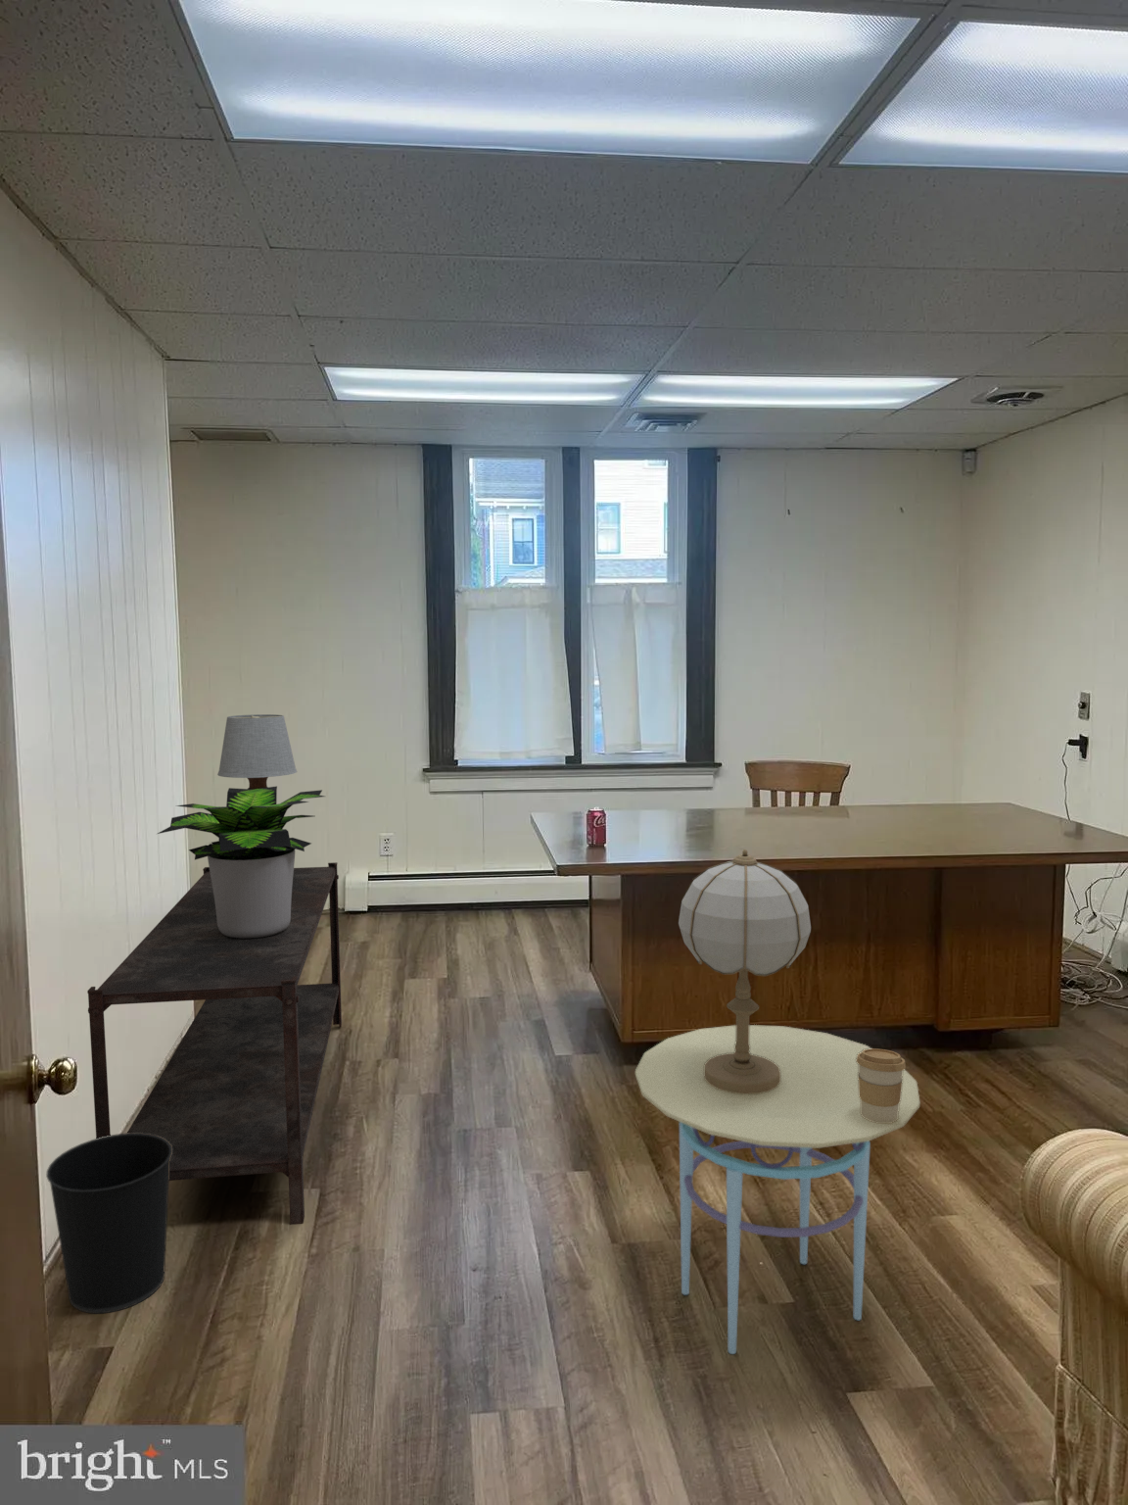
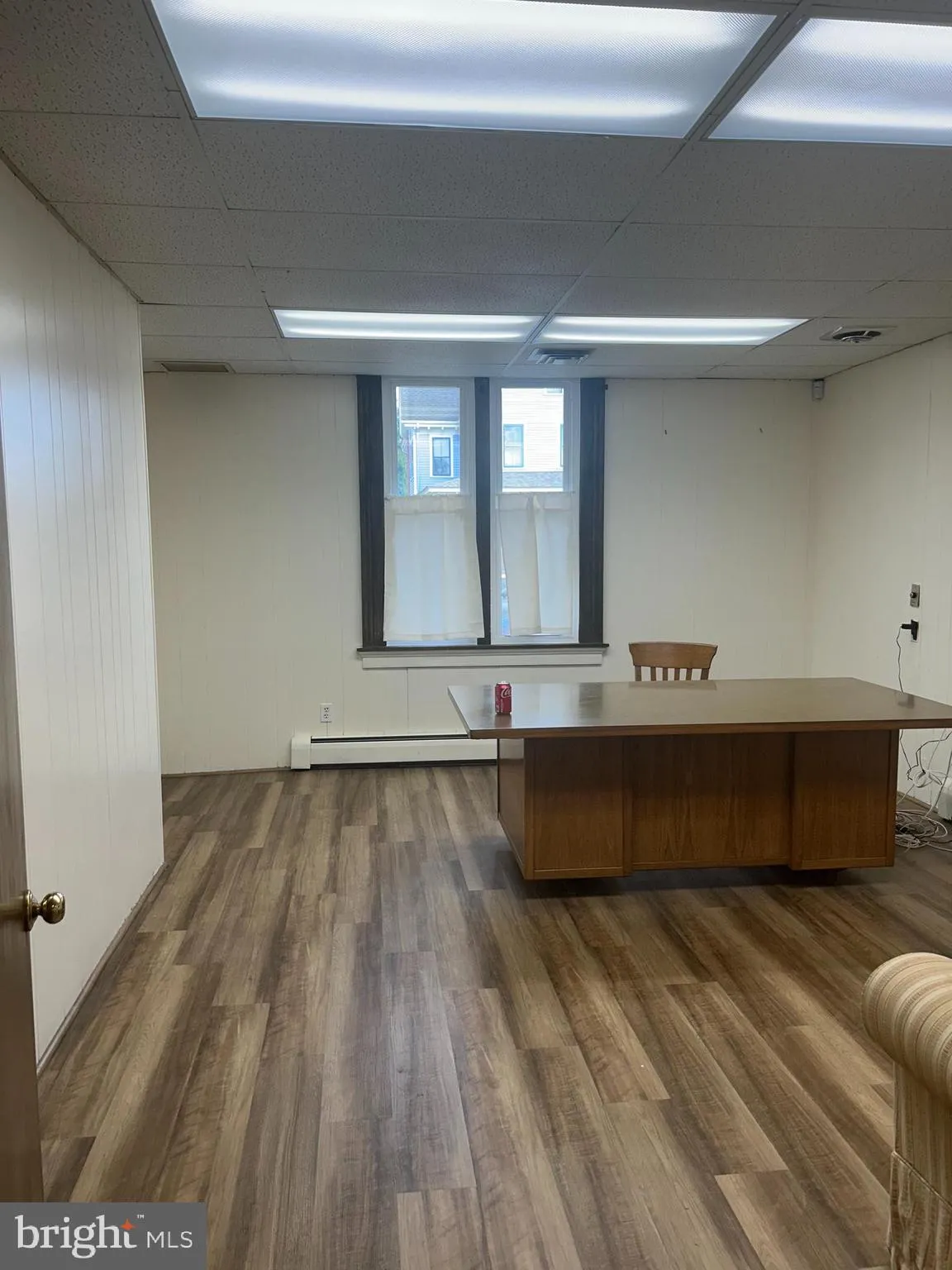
- wastebasket (114, 1223)
- coffee cup (879, 1082)
- side table (775, 1178)
- potted plant (245, 865)
- table lamp (742, 965)
- shelving unit (244, 1011)
- table lamp (254, 789)
